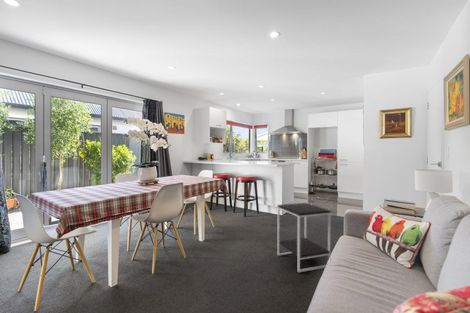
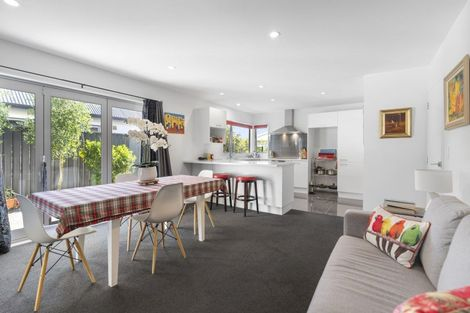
- side table (305, 234)
